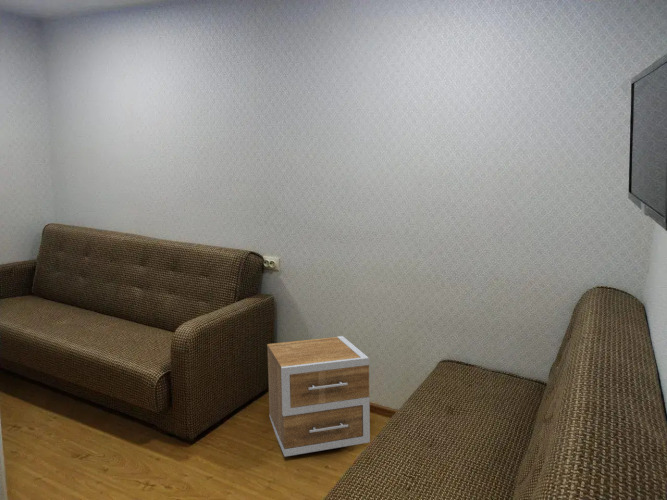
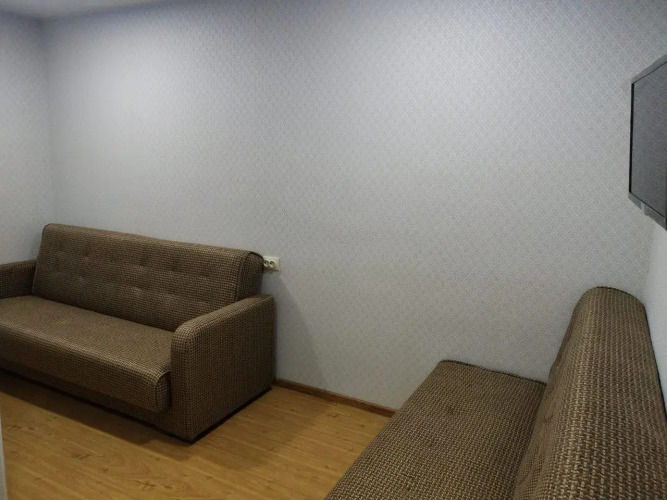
- nightstand (316, 390)
